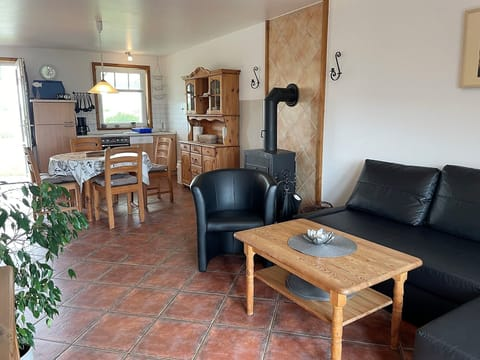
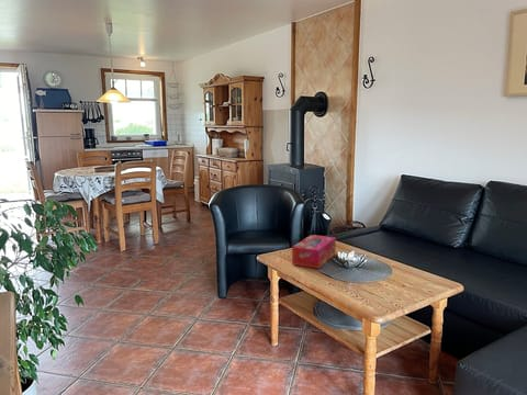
+ tissue box (314, 250)
